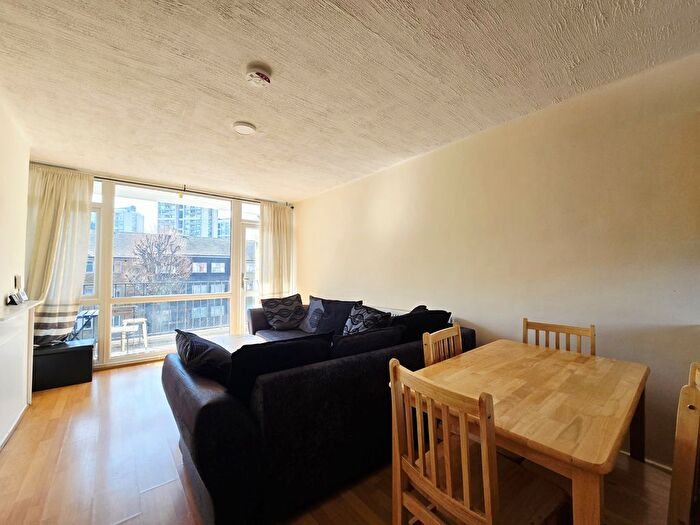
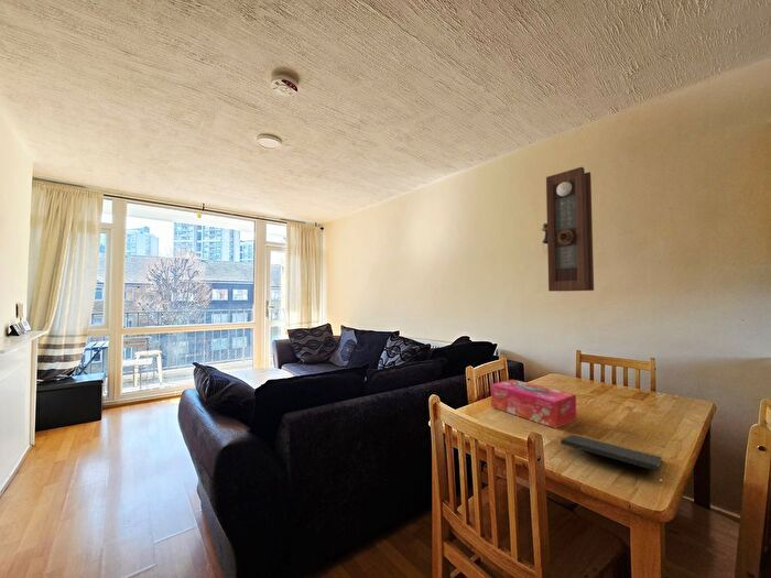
+ pendulum clock (563, 232)
+ notepad (610, 449)
+ tissue box (531, 401)
